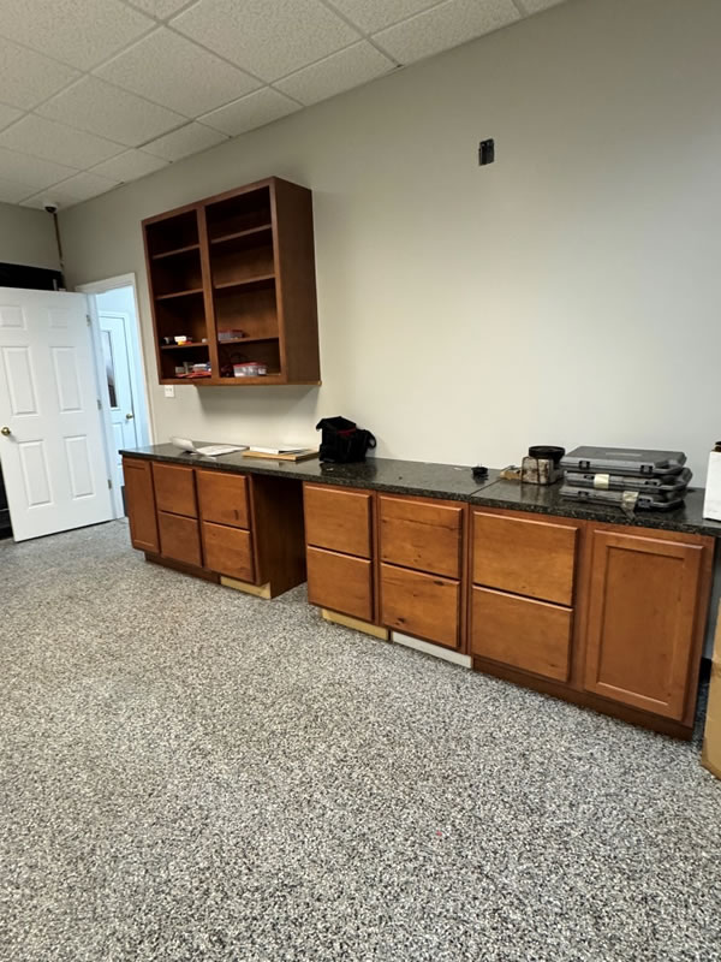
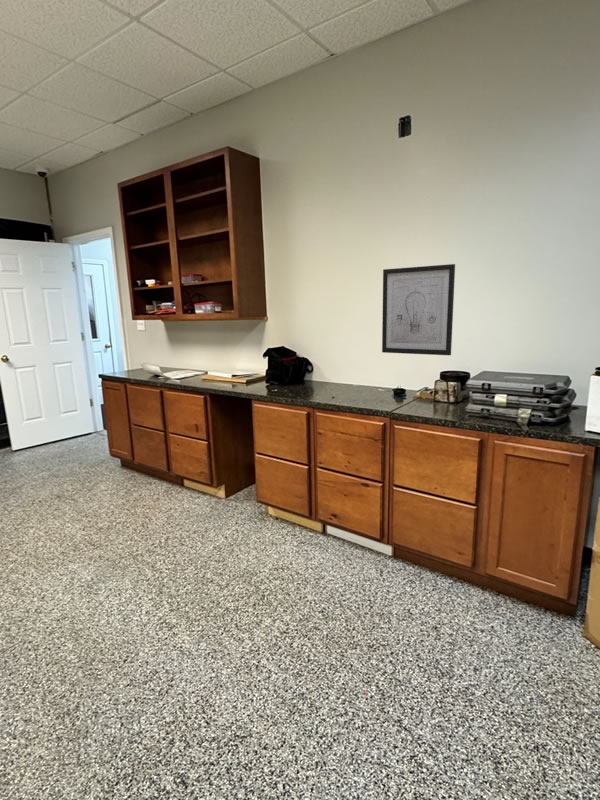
+ wall art (416, 311)
